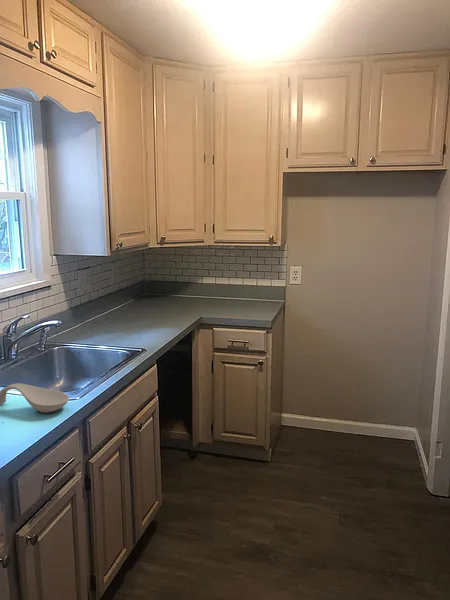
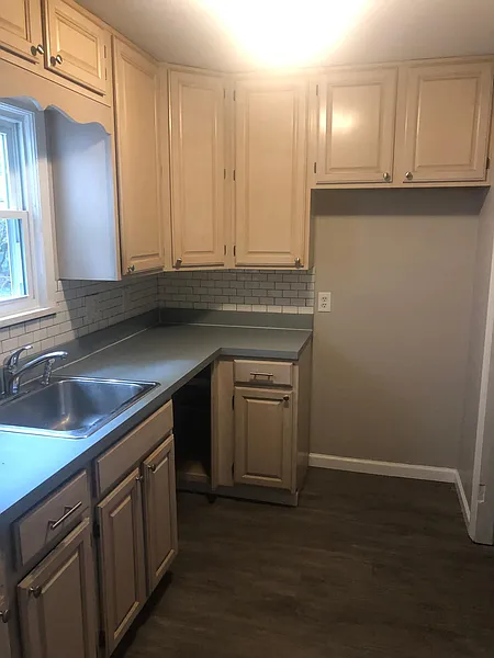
- spoon rest (31, 397)
